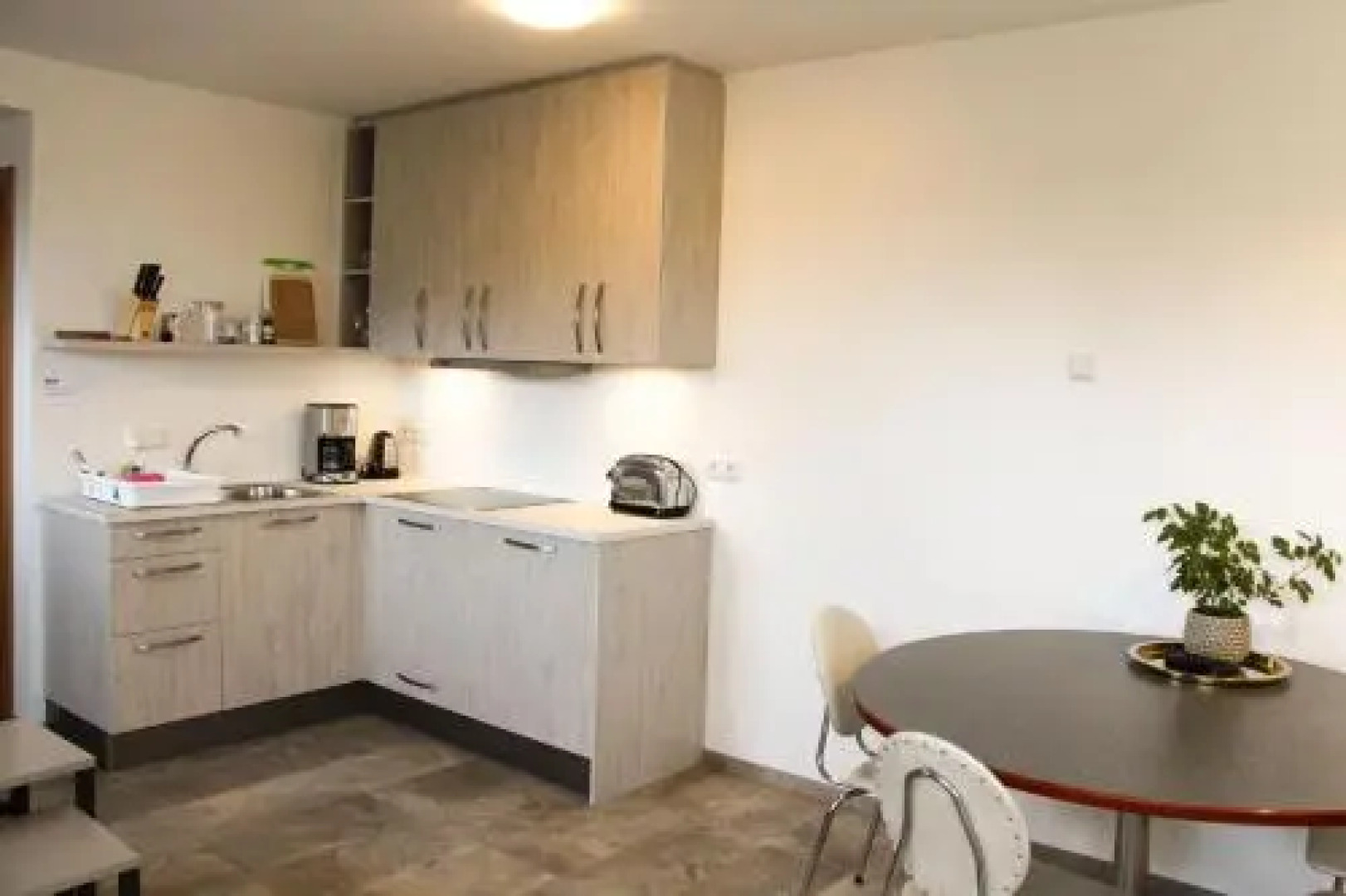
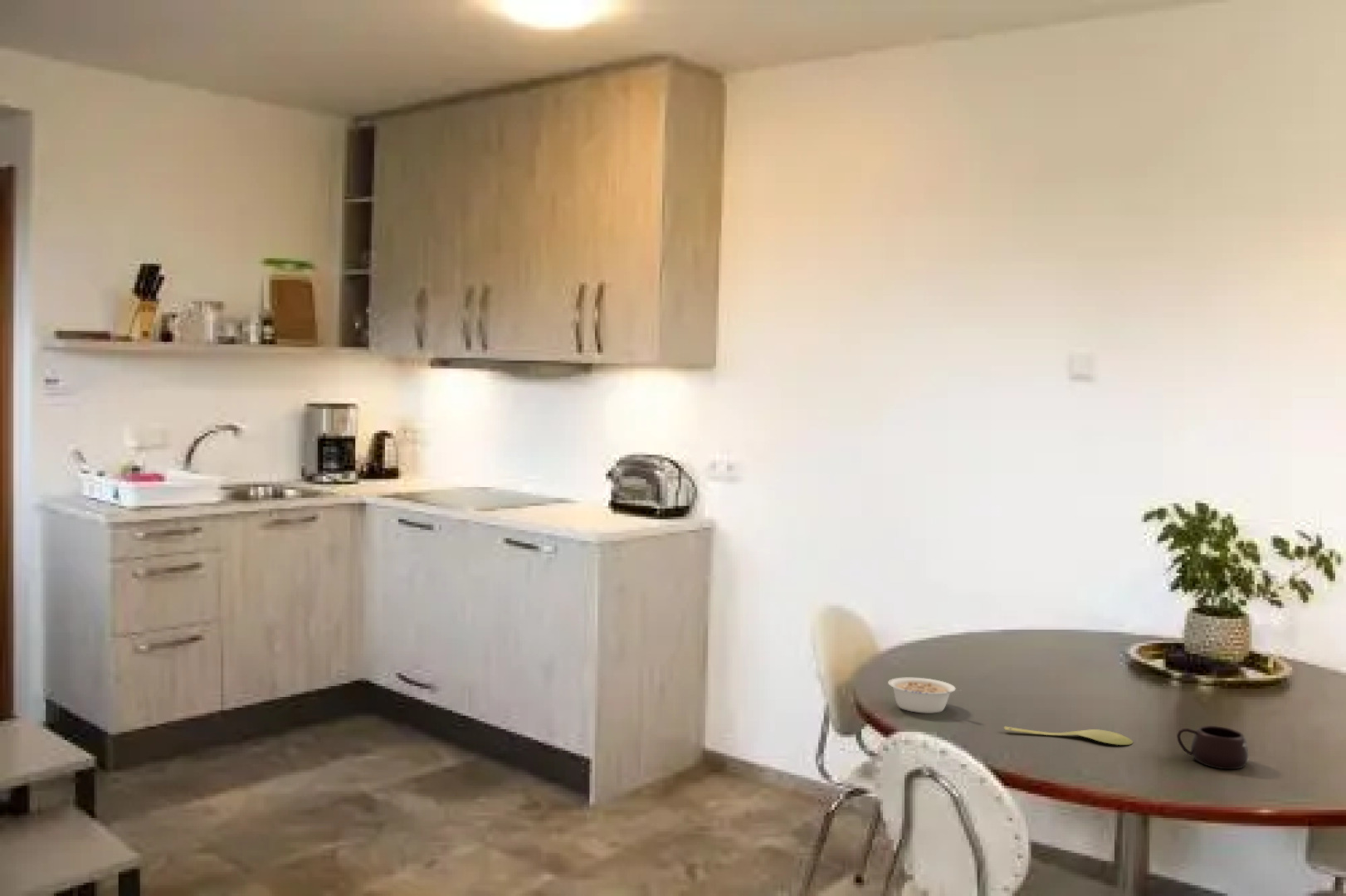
+ mug (1212, 746)
+ legume (924, 694)
+ spoon (1067, 733)
